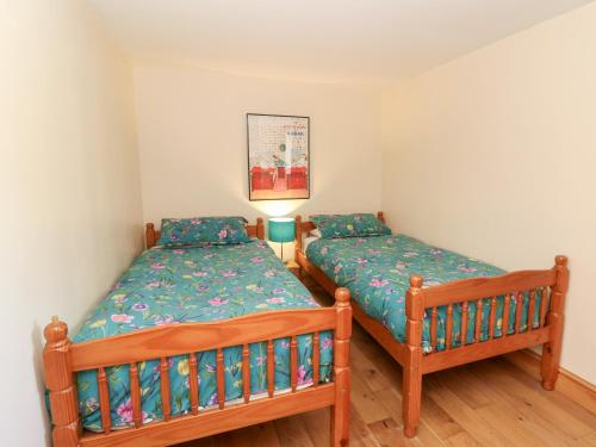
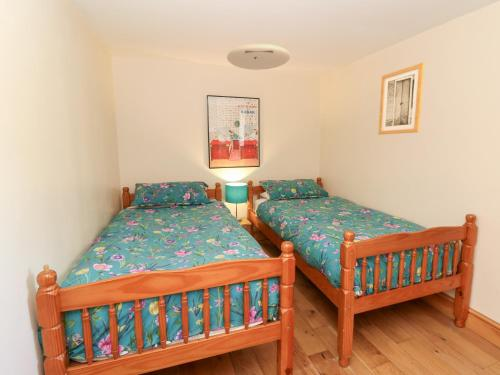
+ wall art (399, 102)
+ ceiling light (258, 57)
